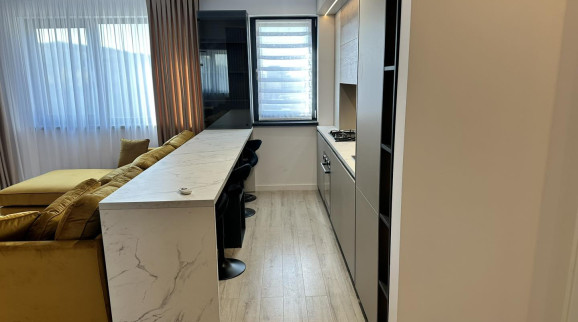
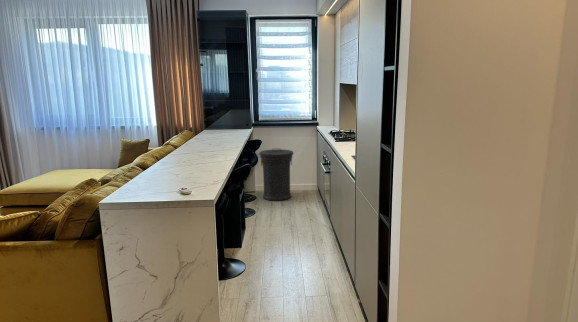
+ trash can (276, 172)
